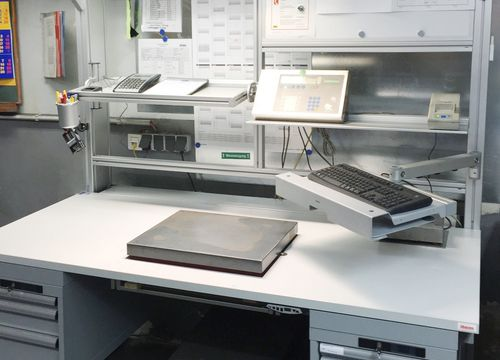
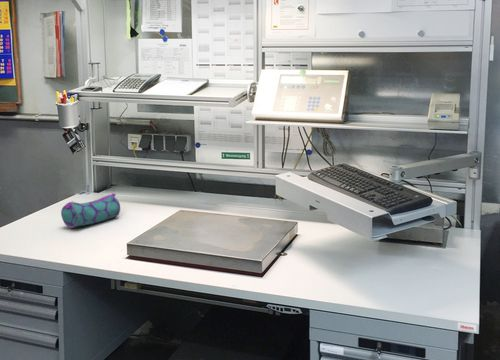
+ pencil case (91, 210)
